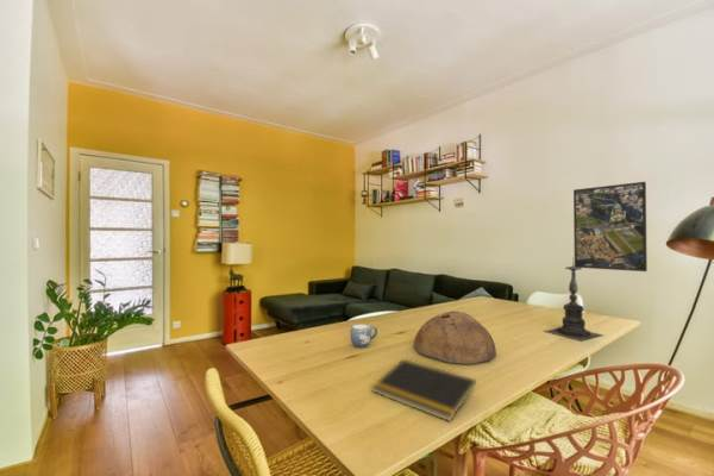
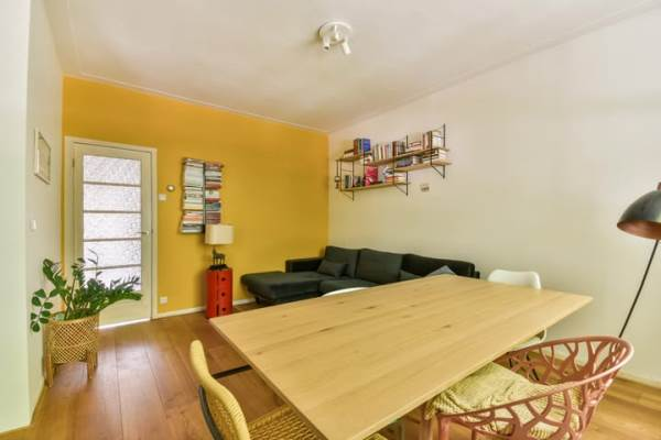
- notepad (422, 386)
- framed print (607, 227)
- mug (364, 334)
- bowl (453, 330)
- candle holder (572, 294)
